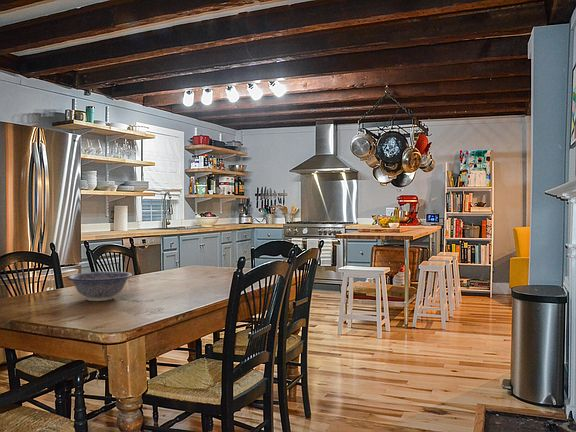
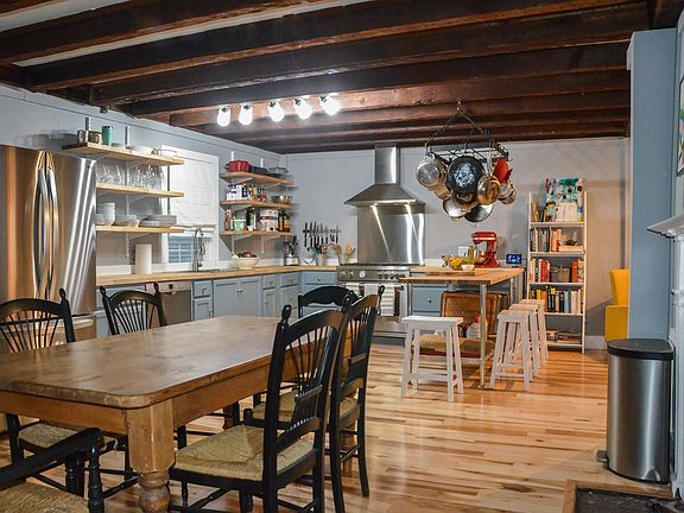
- decorative bowl (100, 287)
